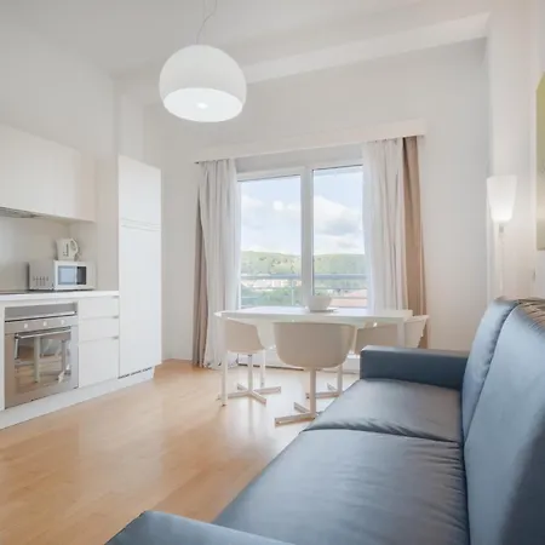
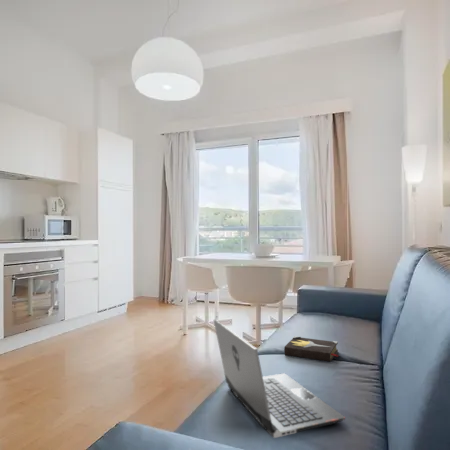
+ laptop computer (272, 375)
+ hardback book (311, 348)
